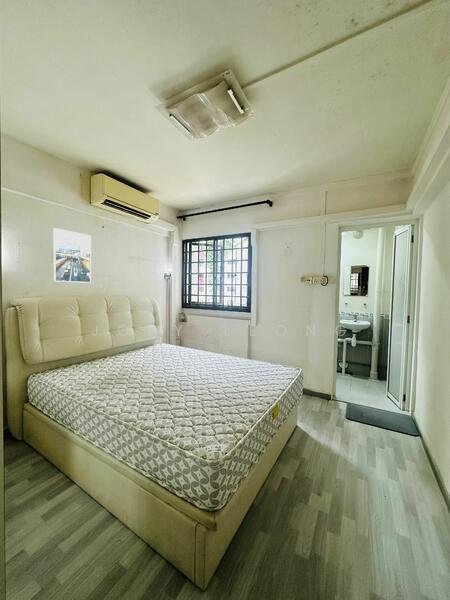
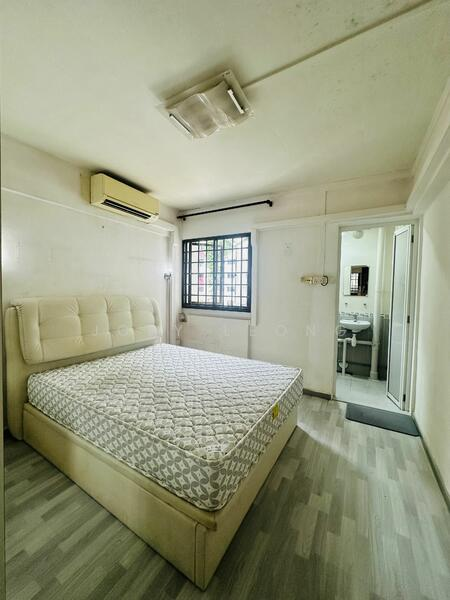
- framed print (73, 257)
